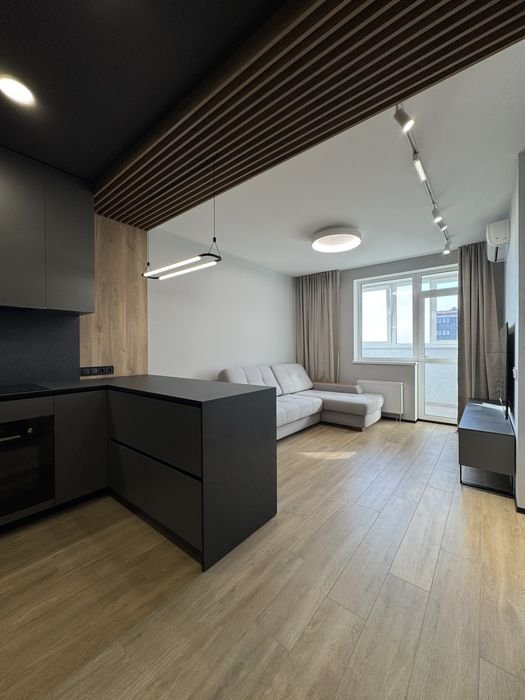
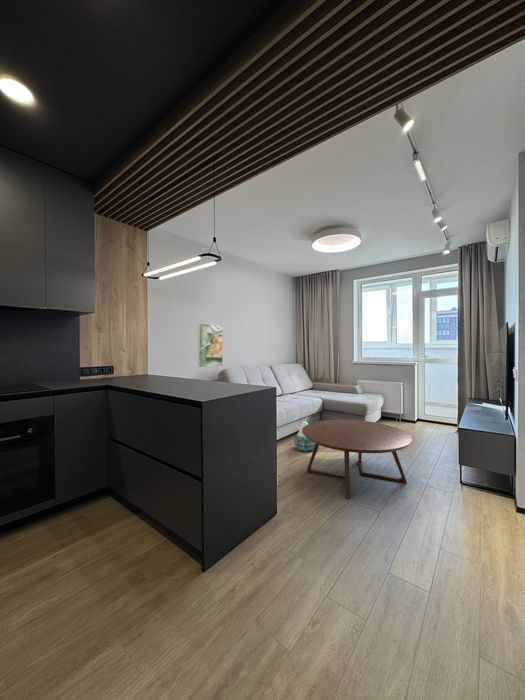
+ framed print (210, 345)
+ coffee table (355, 452)
+ lantern (304, 436)
